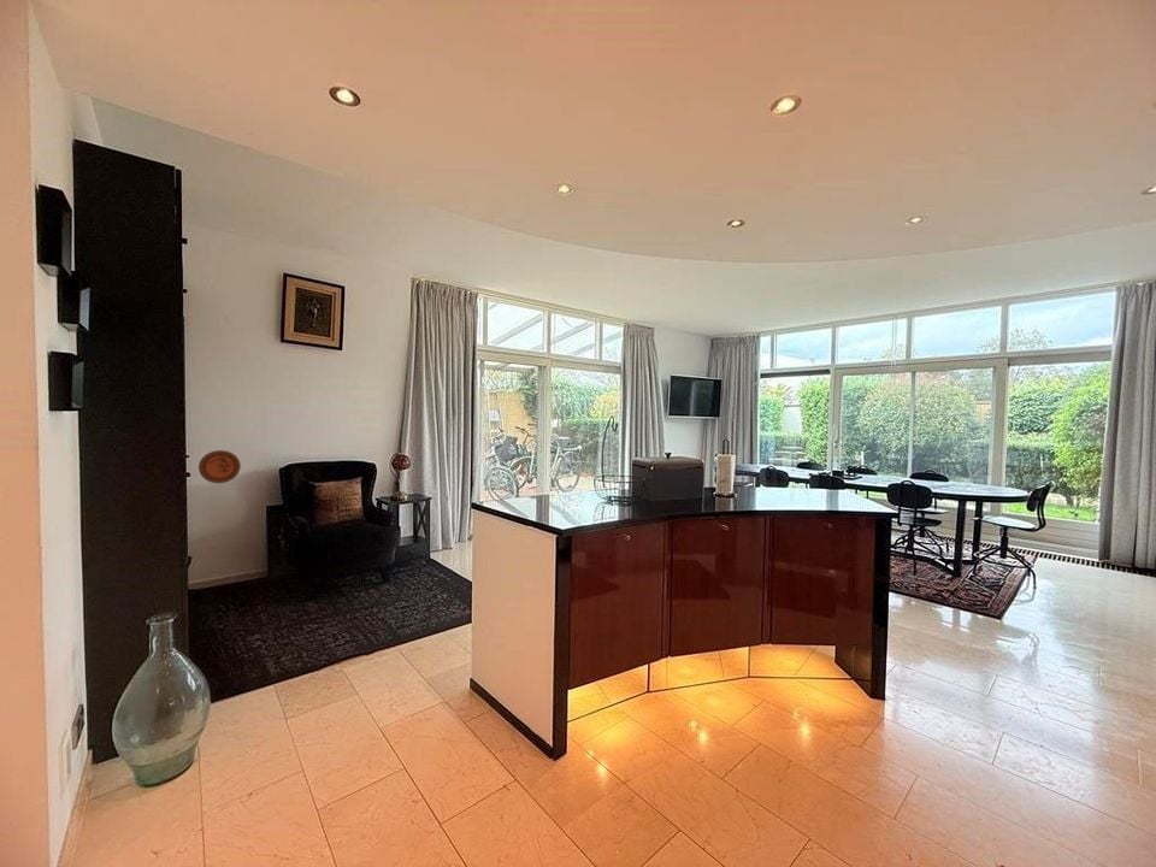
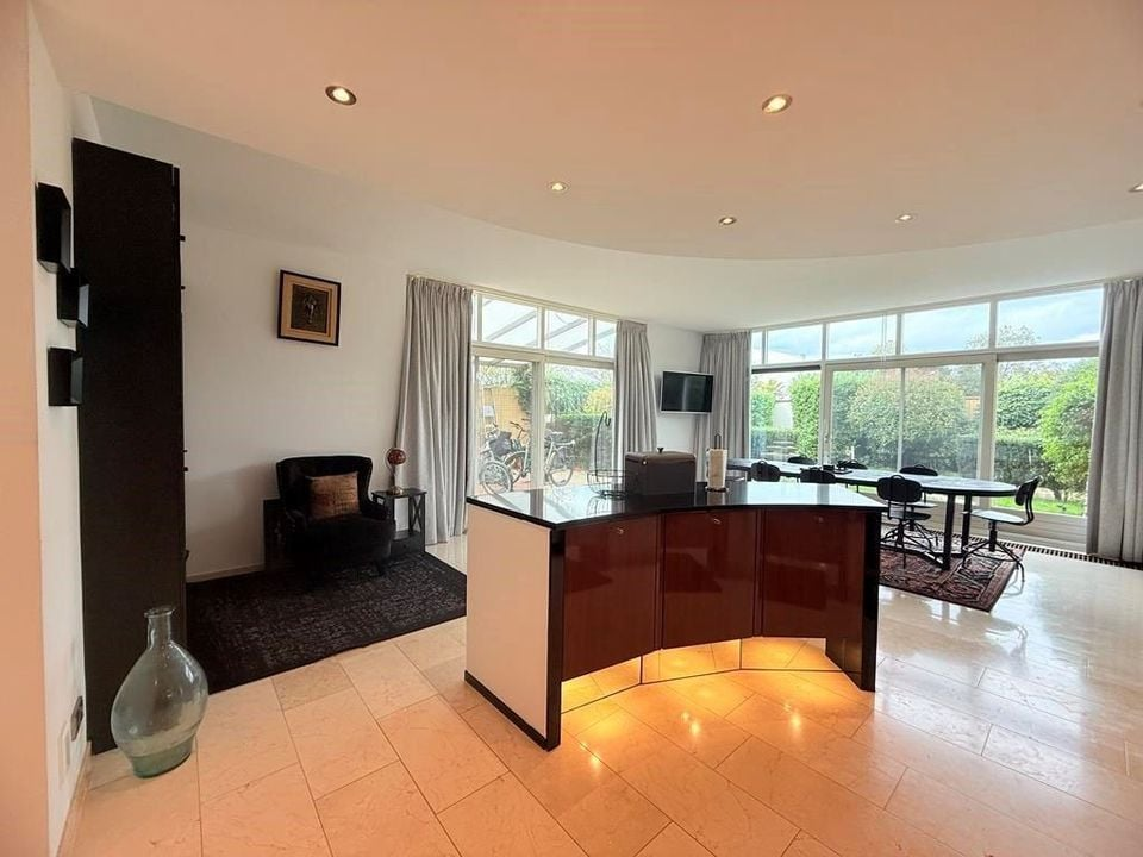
- decorative plate (219, 466)
